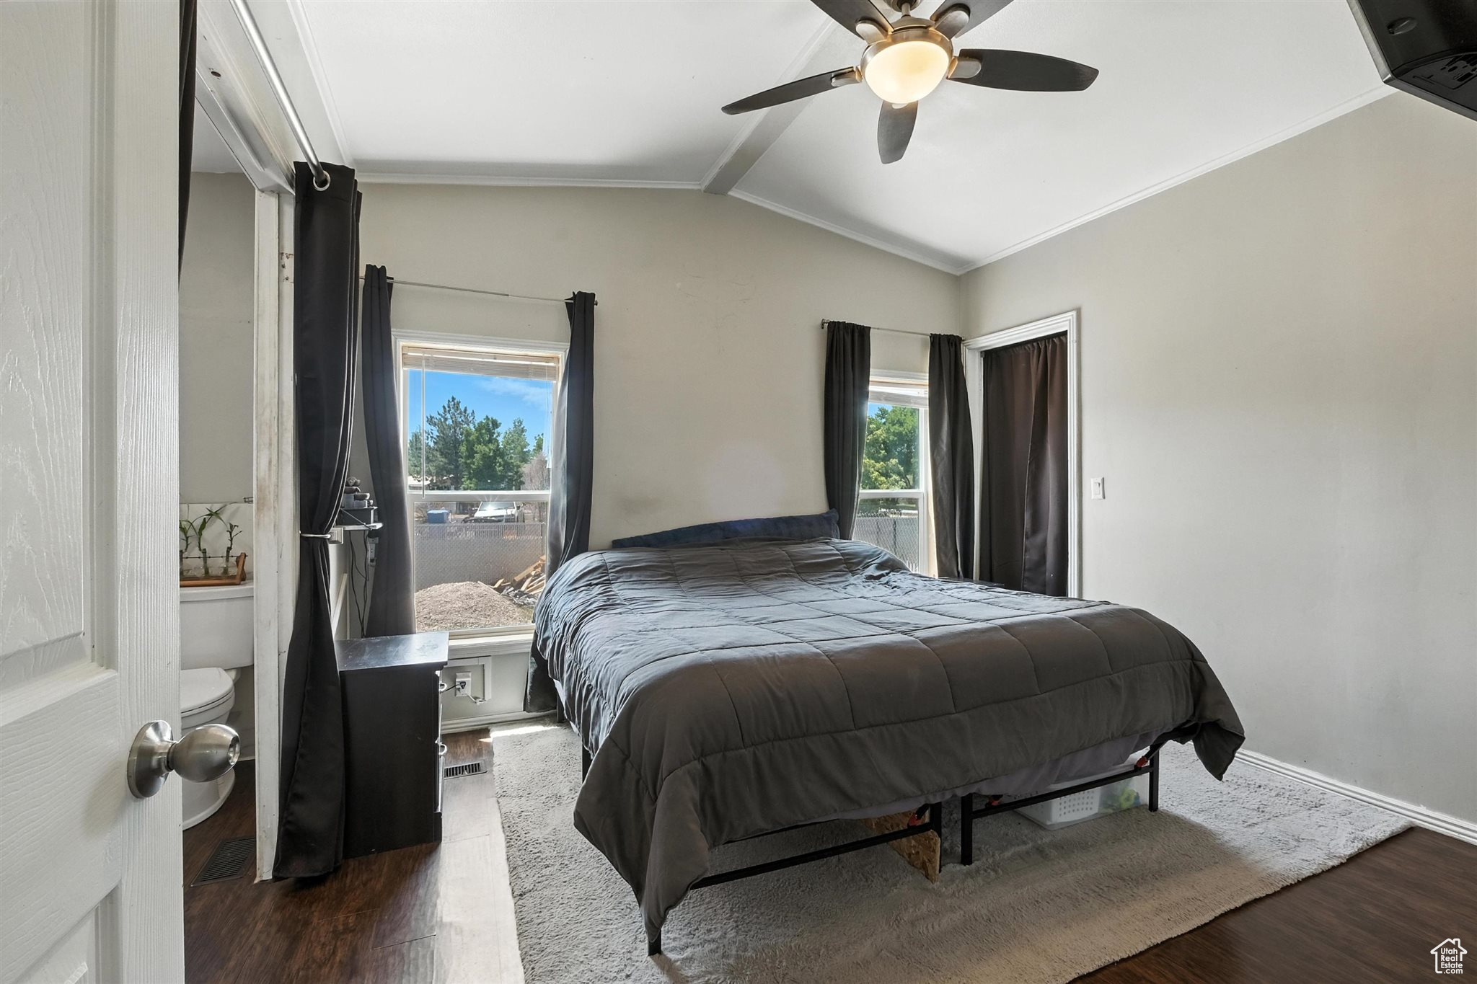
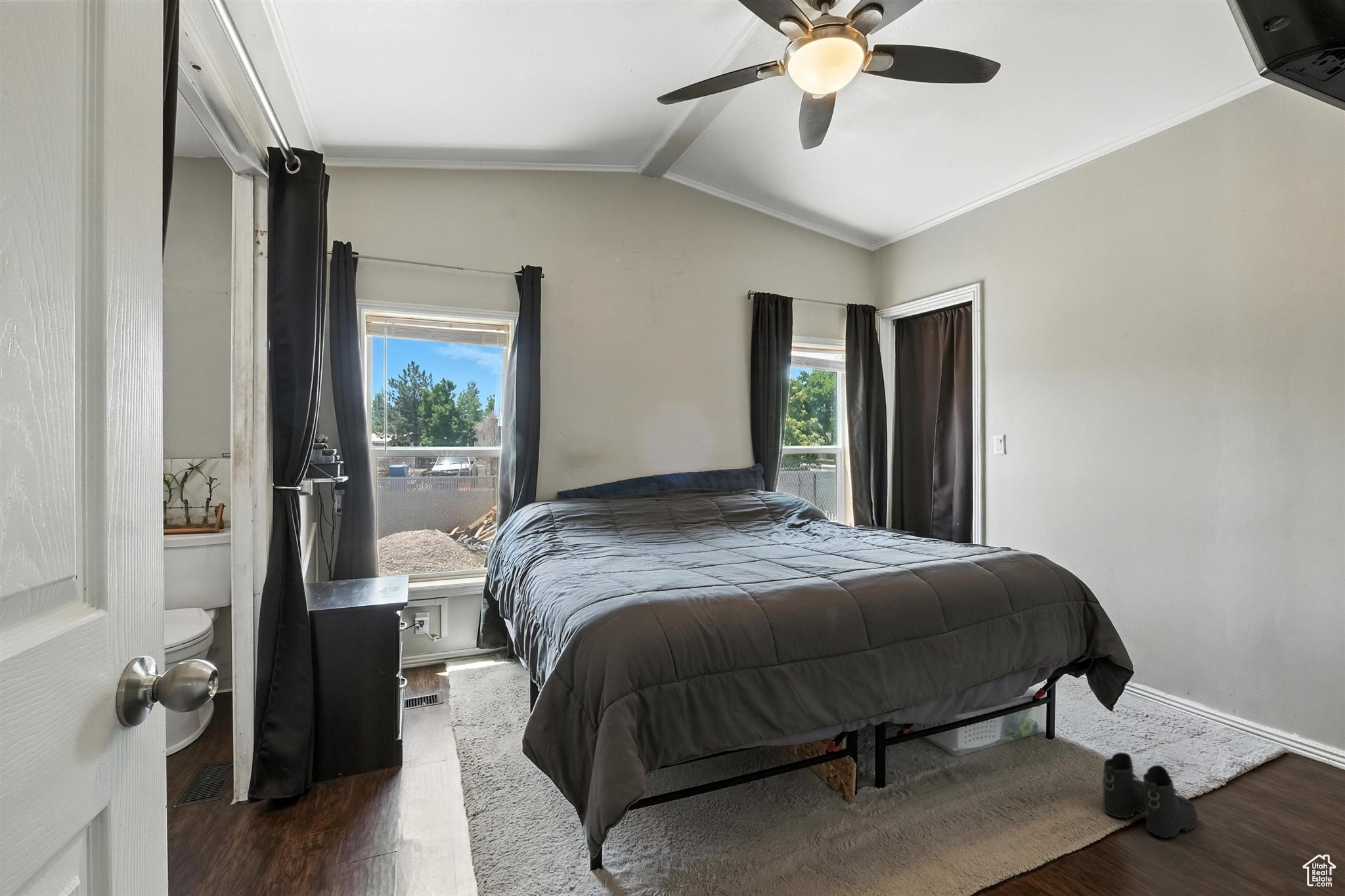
+ boots (1148, 786)
